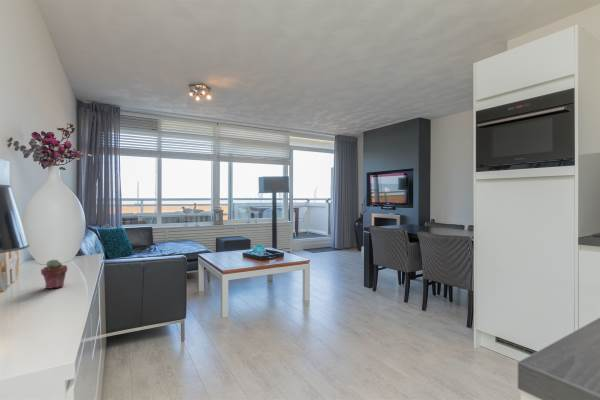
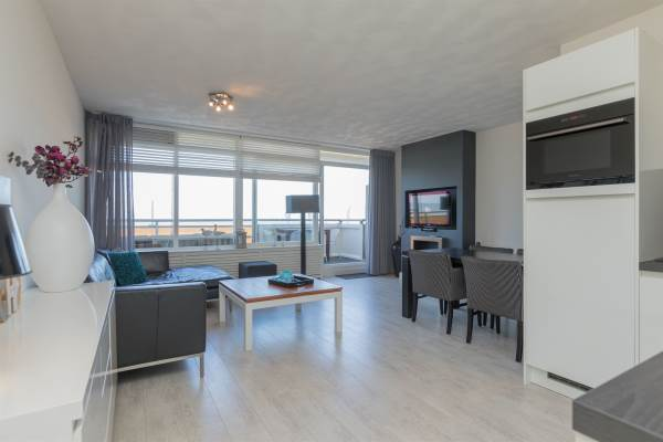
- potted succulent (54, 273)
